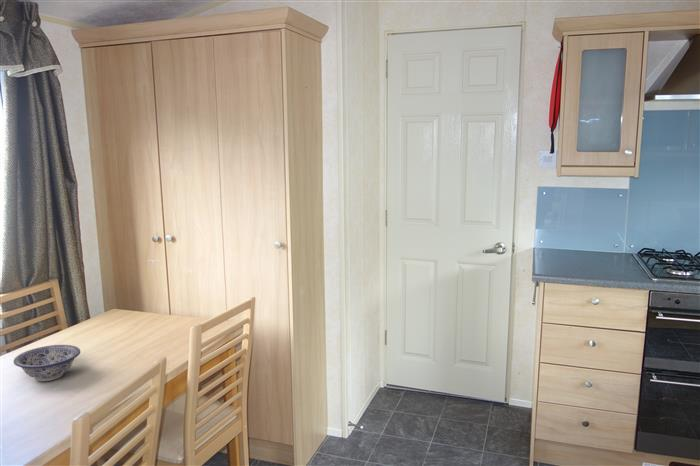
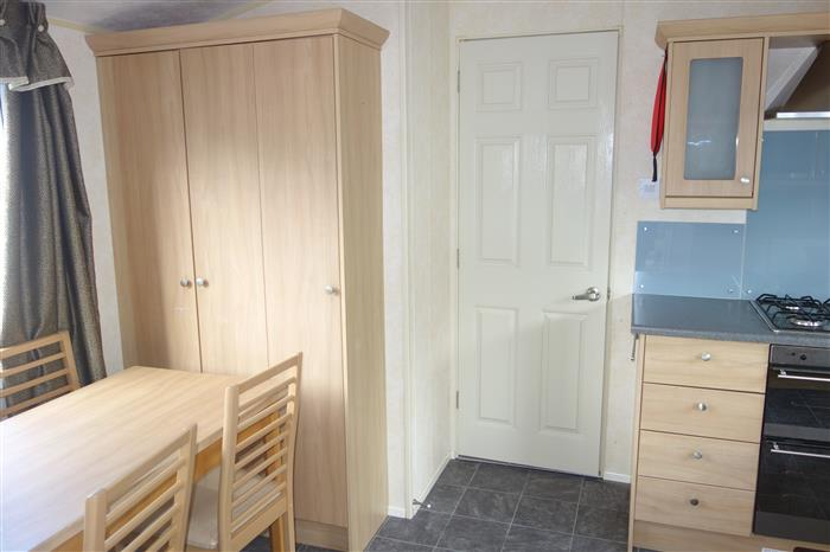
- bowl (48, 365)
